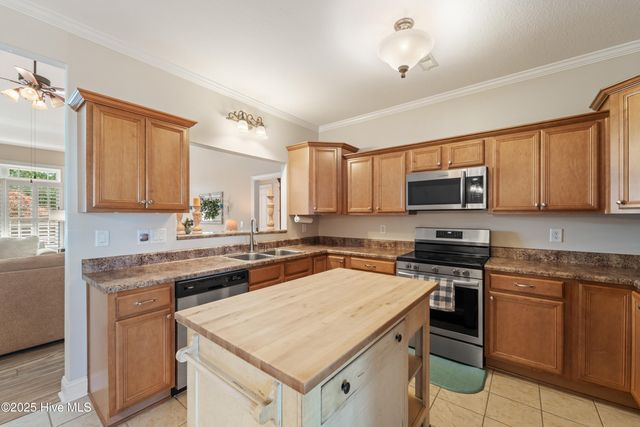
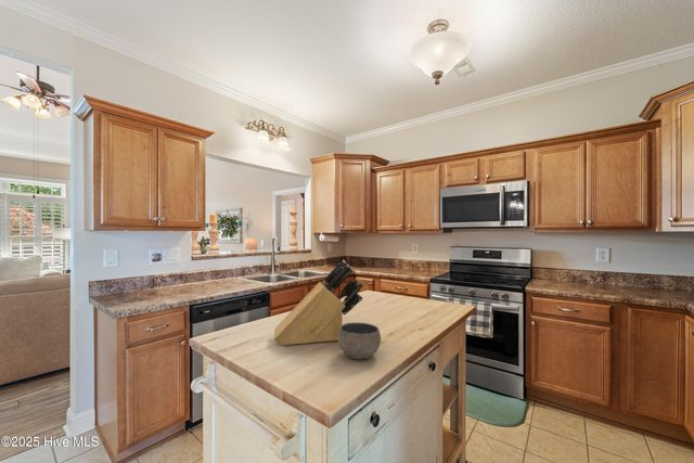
+ knife block (319, 299)
+ bowl (359, 342)
